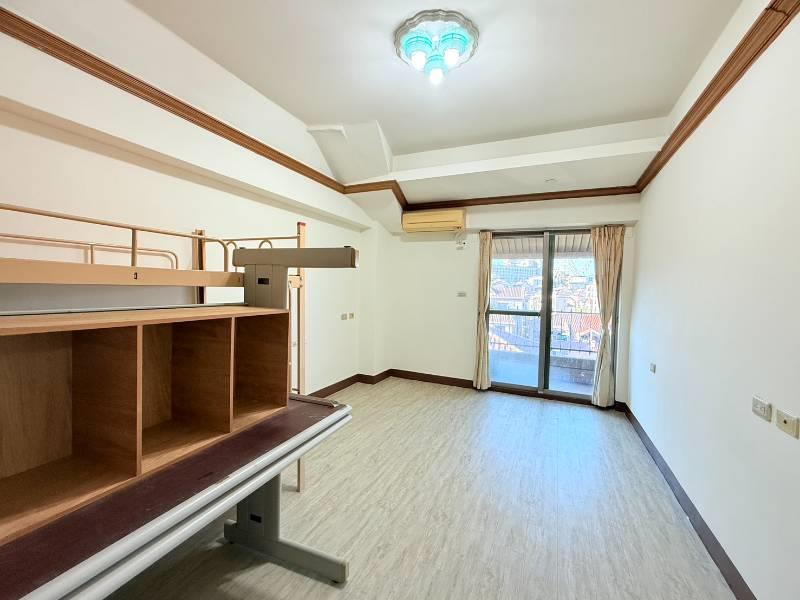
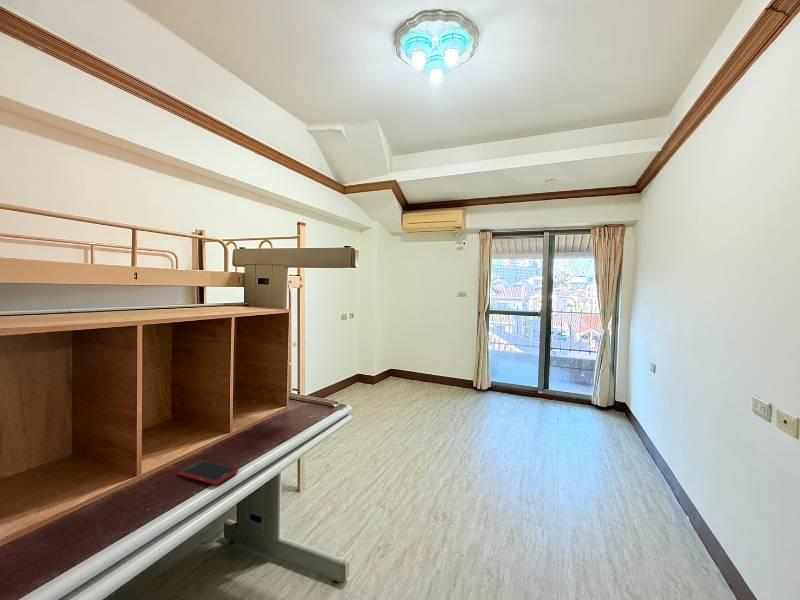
+ cell phone (208, 471)
